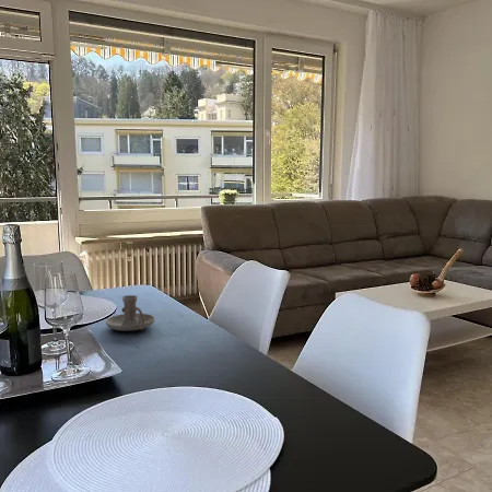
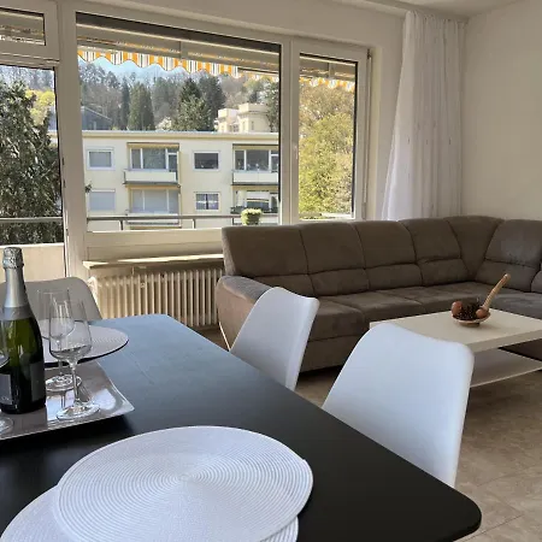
- candle holder (131, 313)
